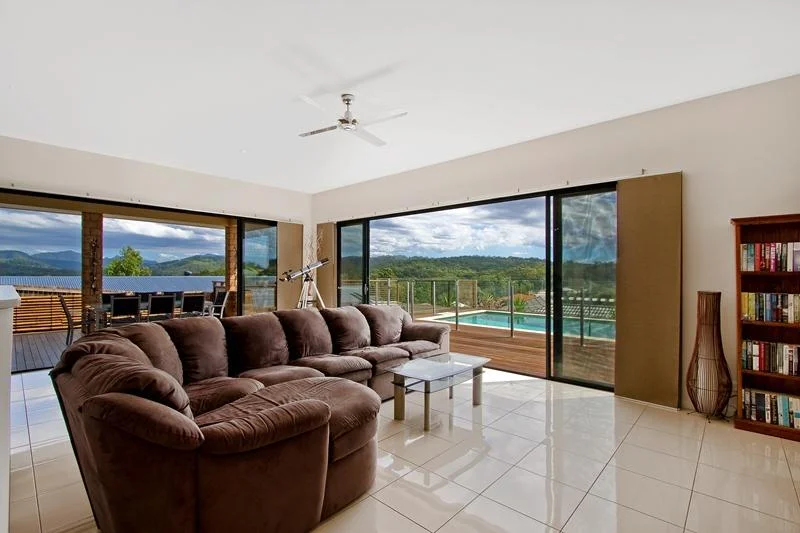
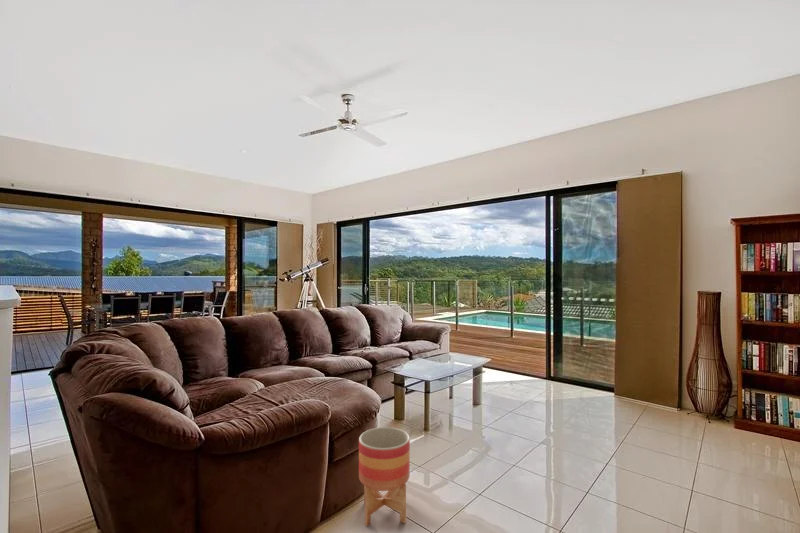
+ planter (384, 474)
